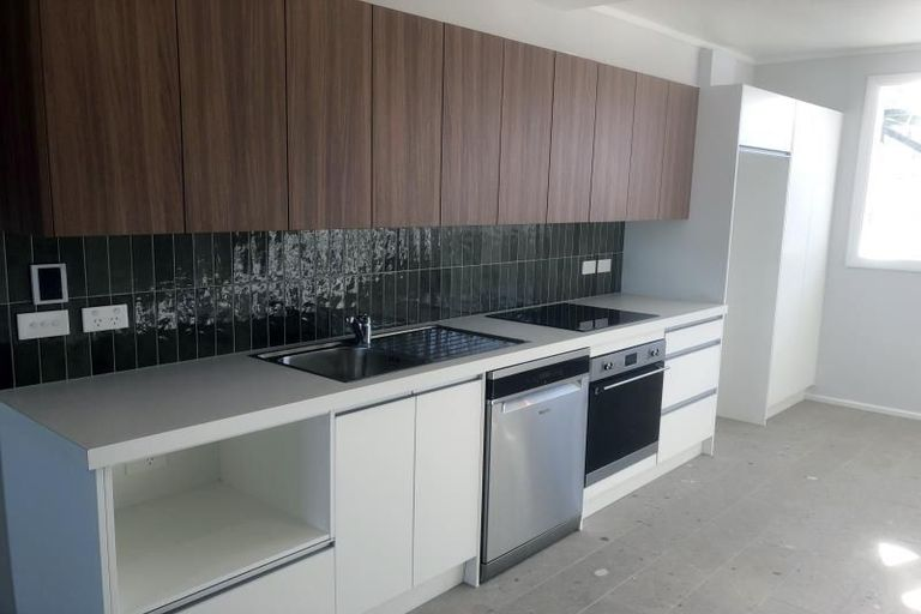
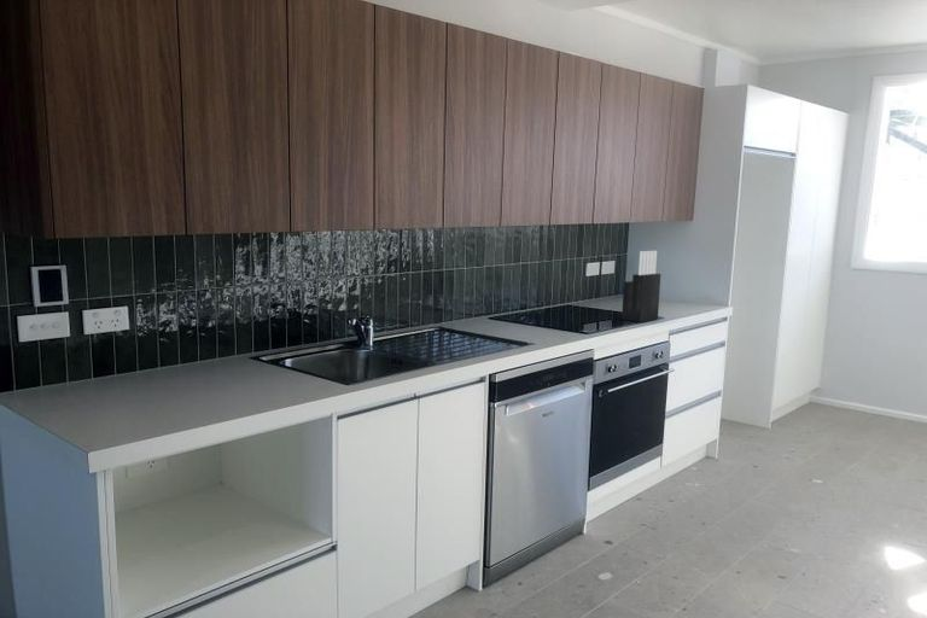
+ knife block (640, 285)
